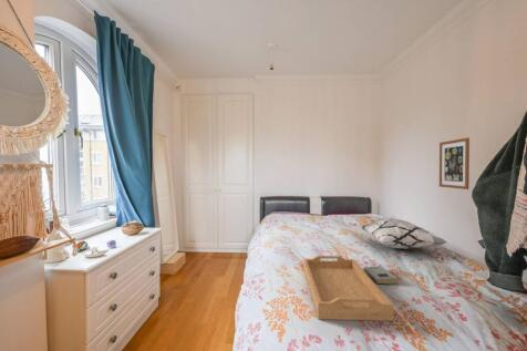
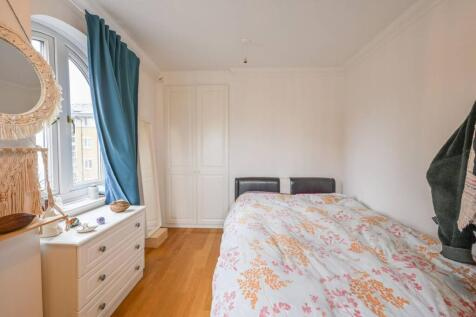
- serving tray (339, 281)
- wall art (453, 164)
- book (379, 273)
- decorative pillow (397, 234)
